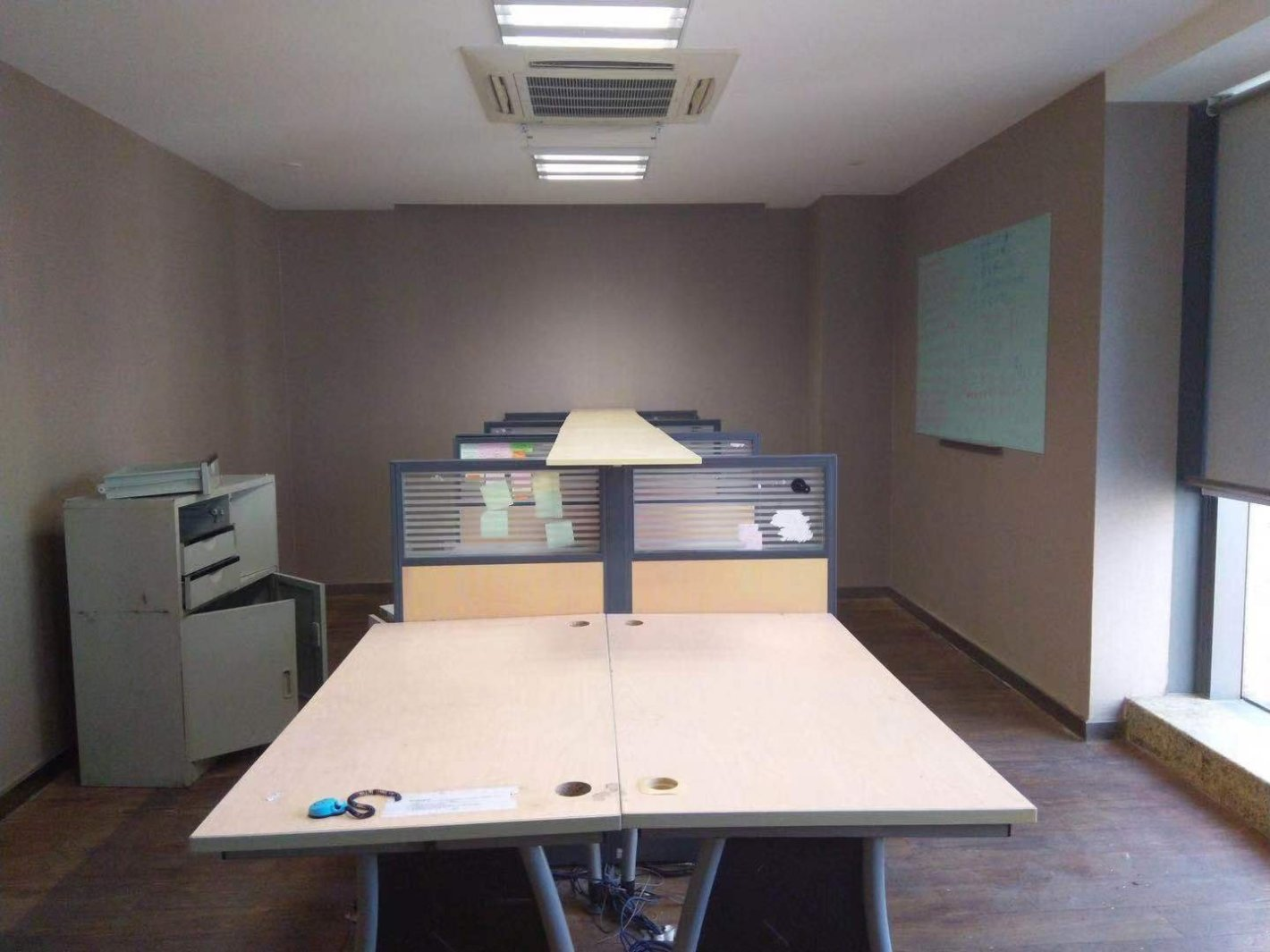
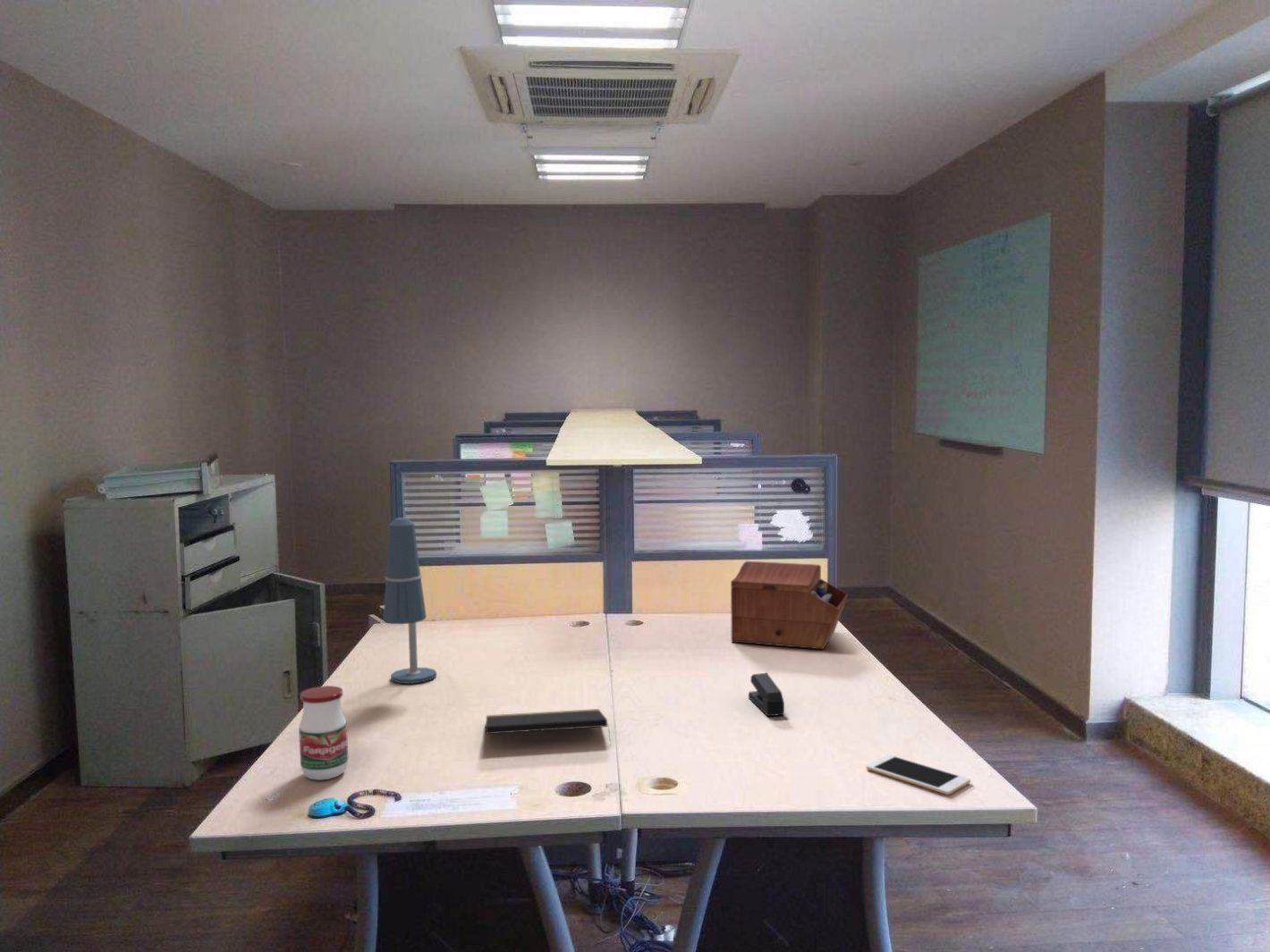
+ desk lamp (408, 601)
+ stapler (766, 692)
+ notepad (545, 720)
+ jar (323, 732)
+ cell phone (917, 773)
+ sewing box (790, 603)
